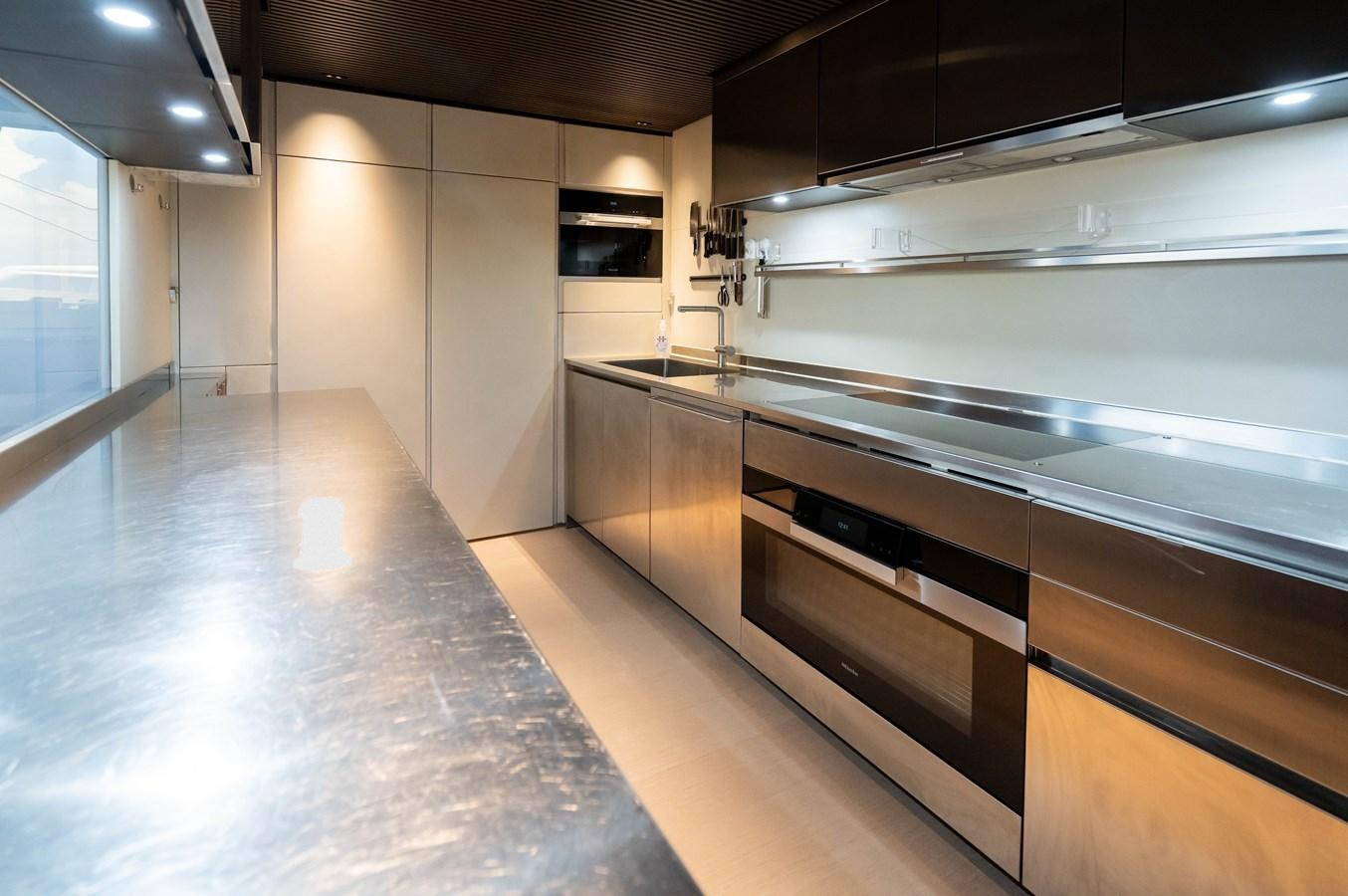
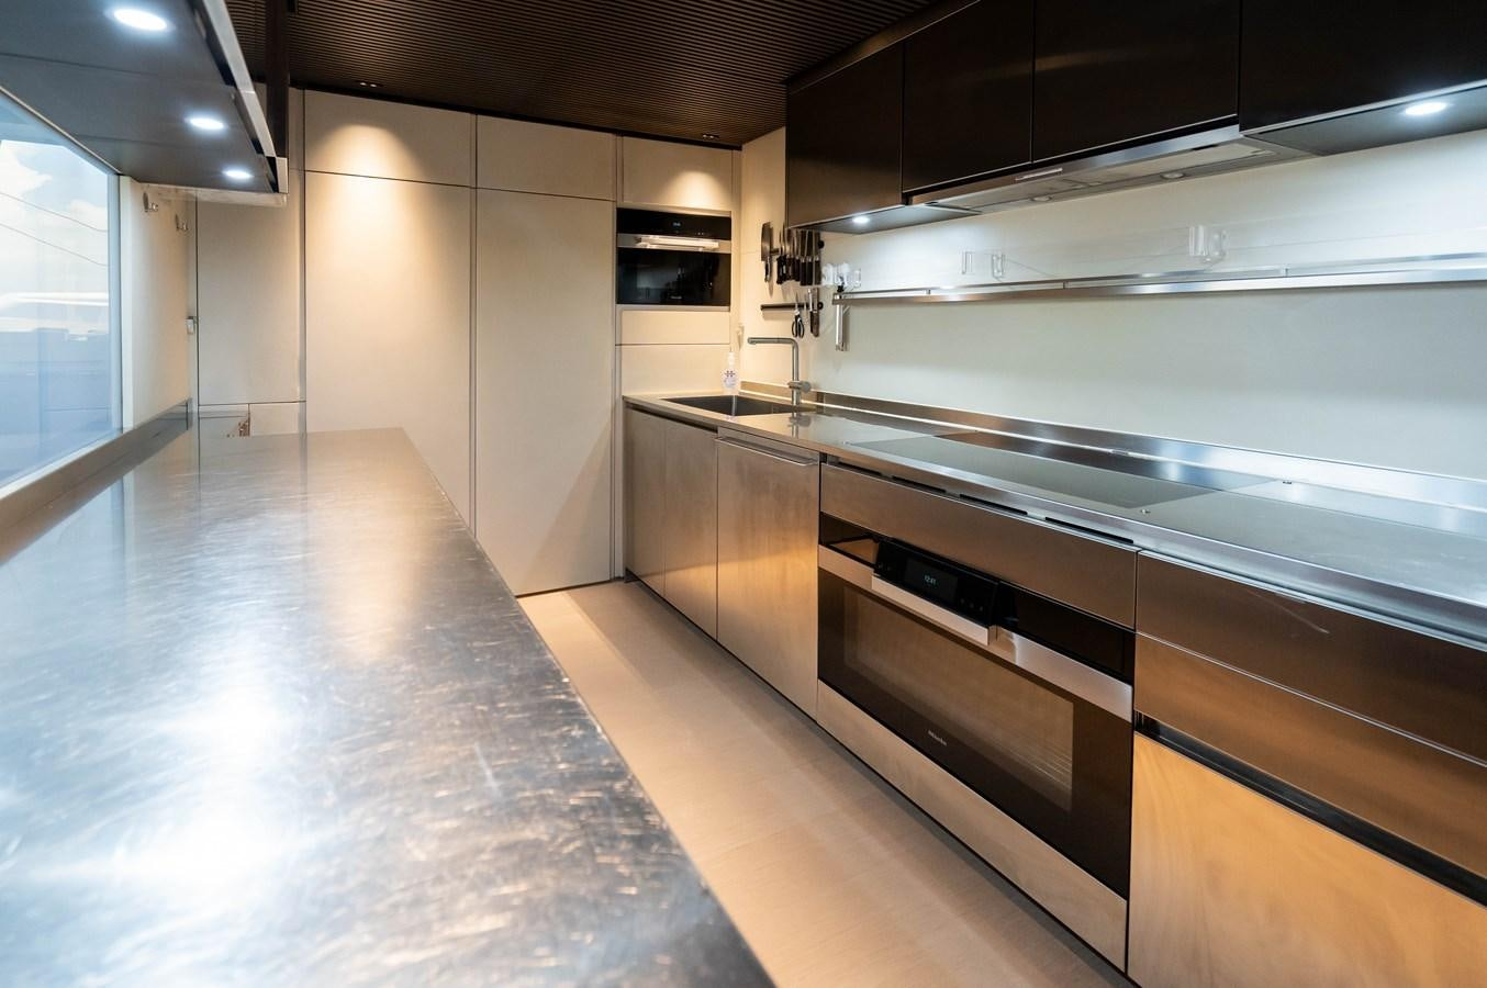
- salt shaker (322, 531)
